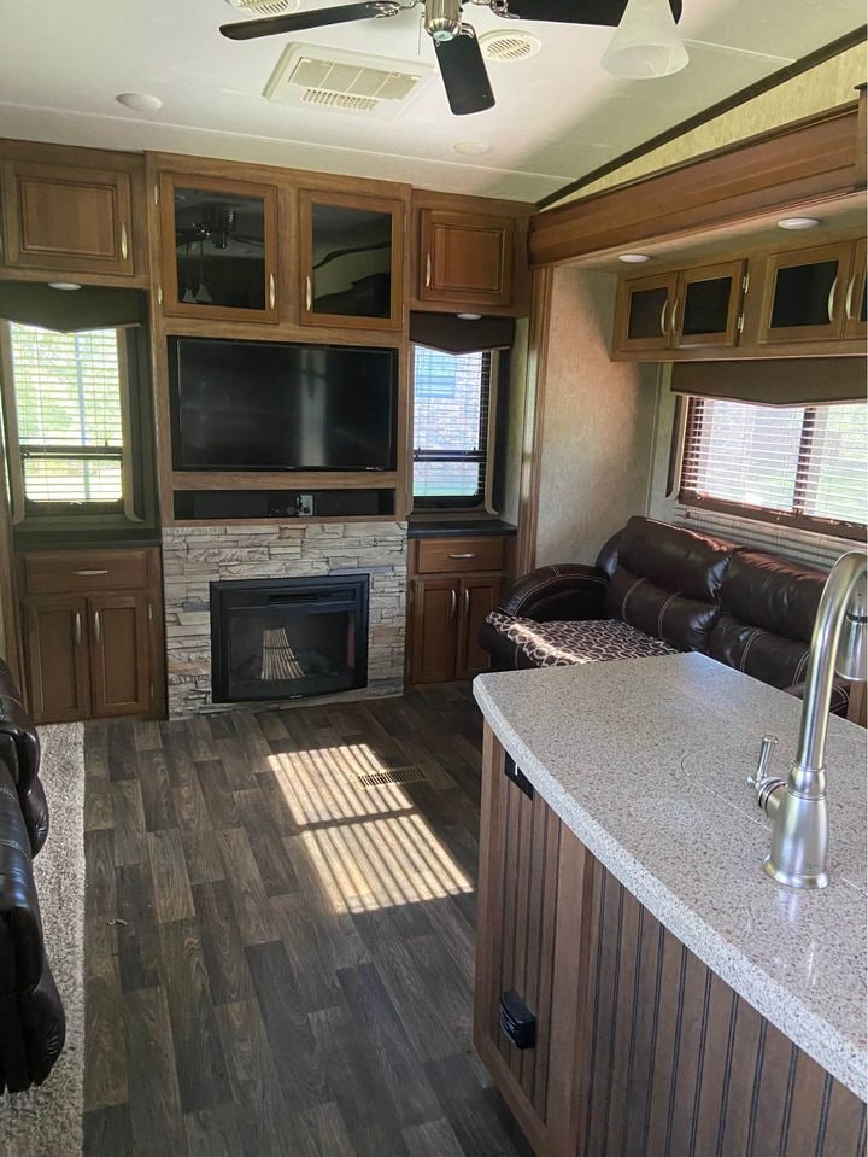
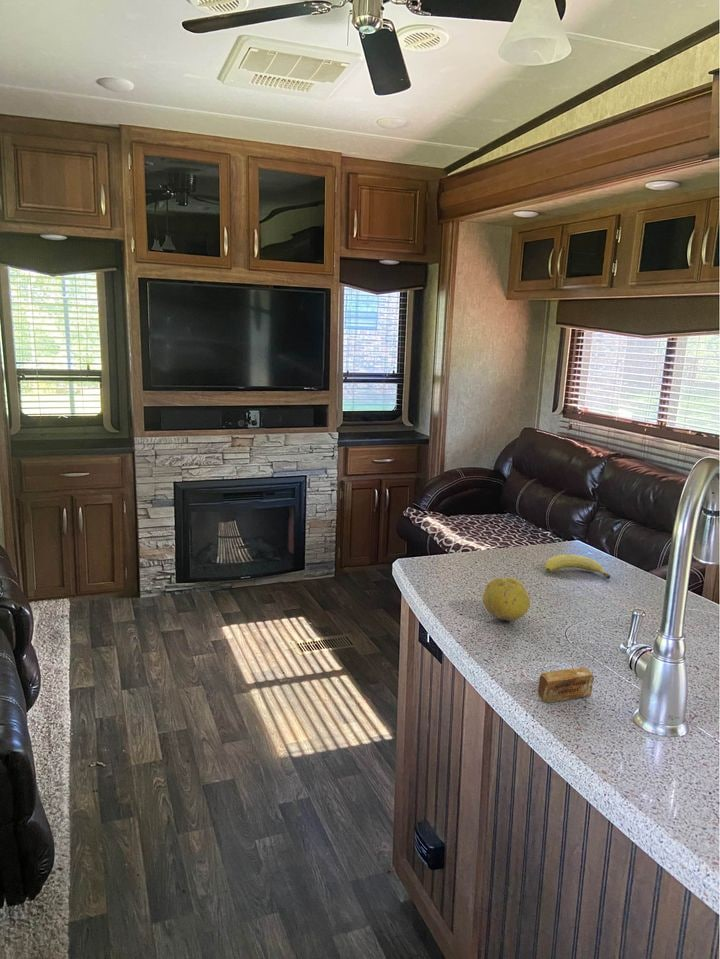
+ fruit (506, 599)
+ soap bar (565, 684)
+ fruit (576, 565)
